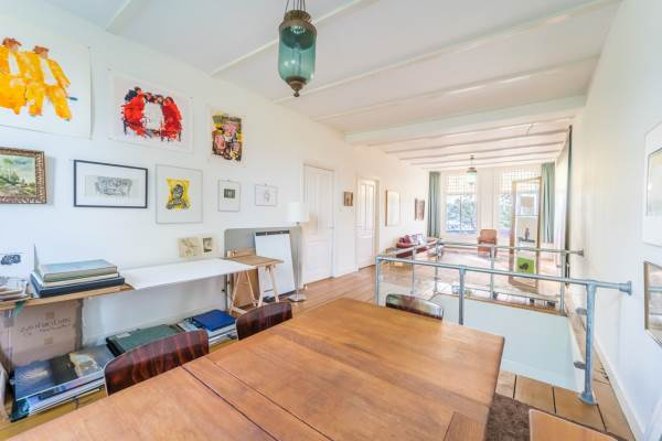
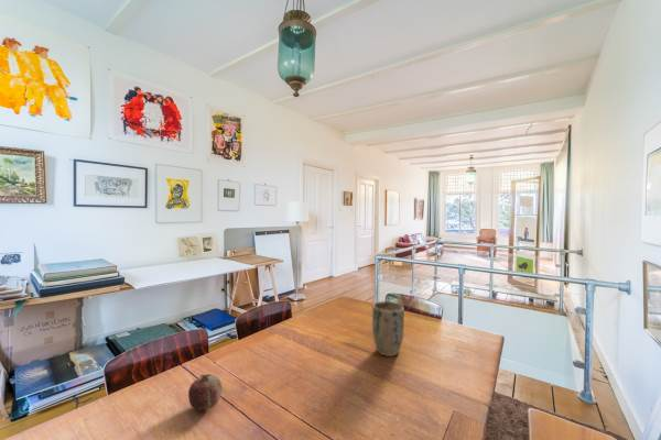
+ plant pot (387, 328)
+ fruit (205, 389)
